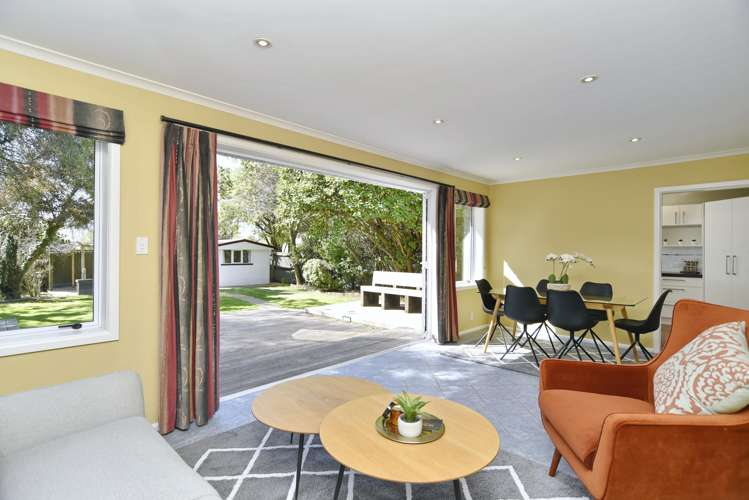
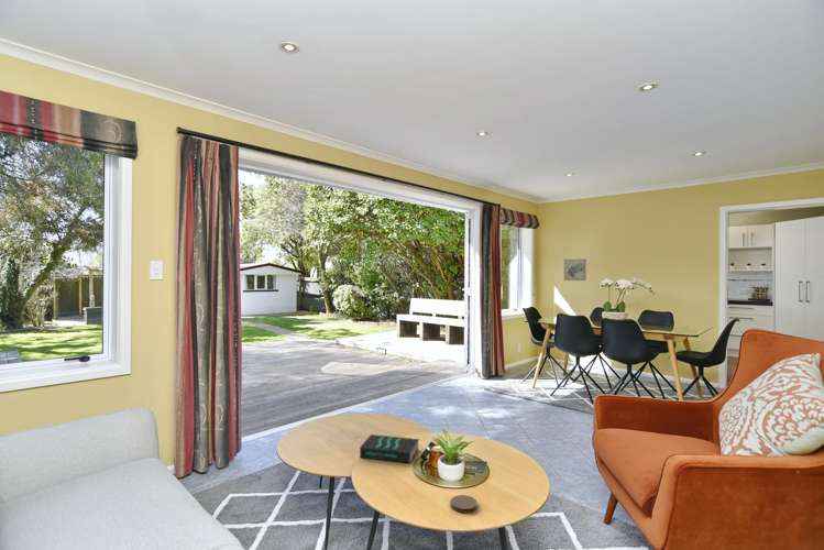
+ book (389, 448)
+ coaster (463, 503)
+ wall art (574, 270)
